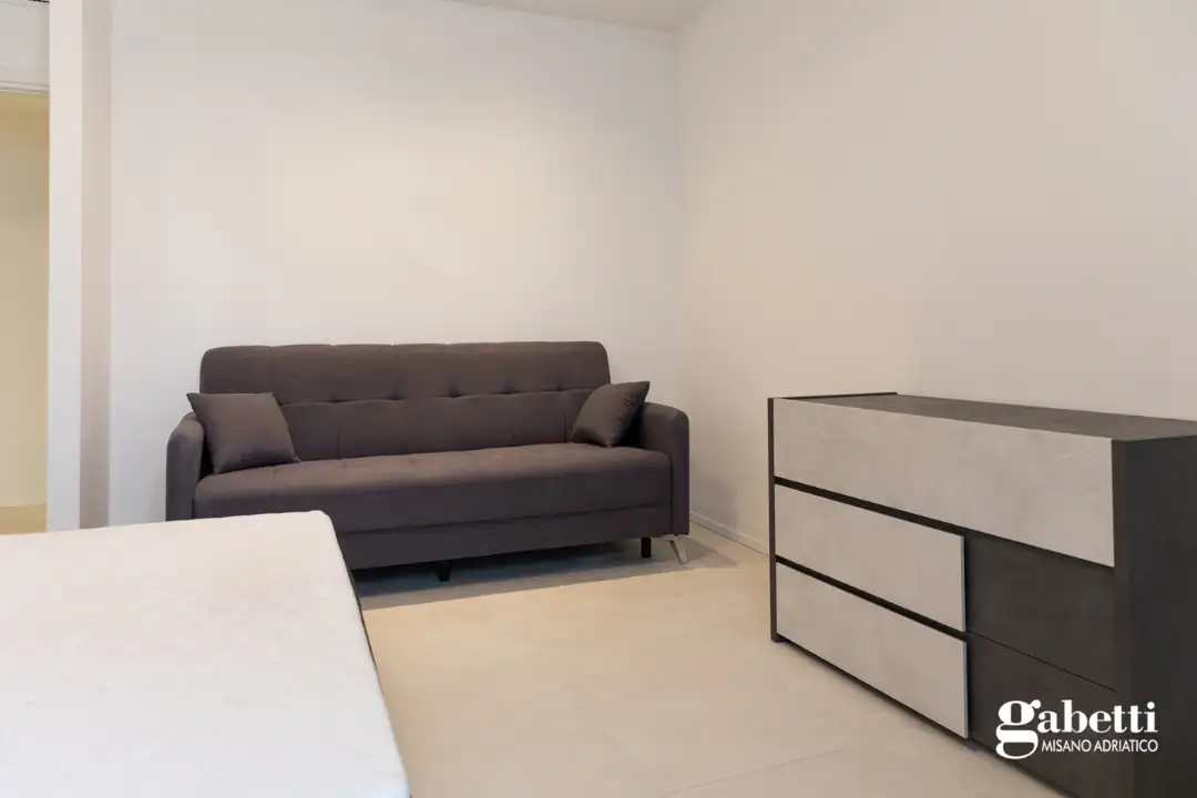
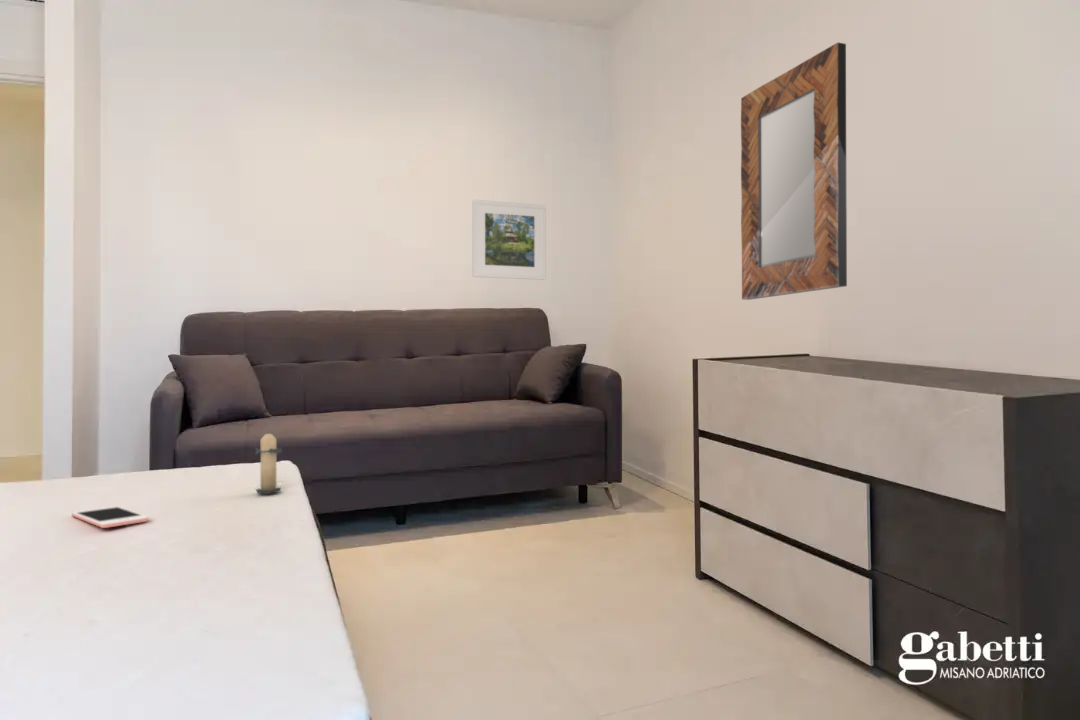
+ home mirror (788, 183)
+ candle (268, 460)
+ cell phone (109, 516)
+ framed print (509, 240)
